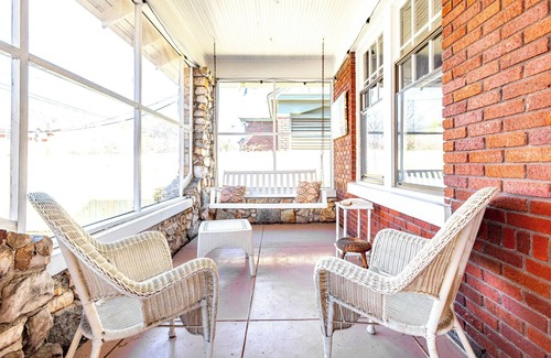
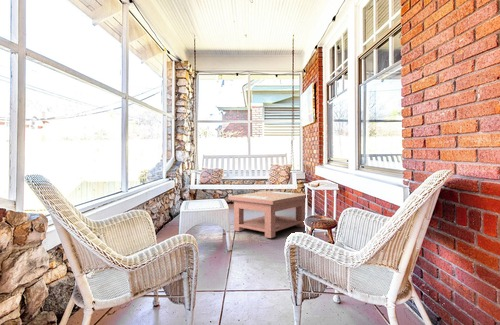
+ coffee table (270, 211)
